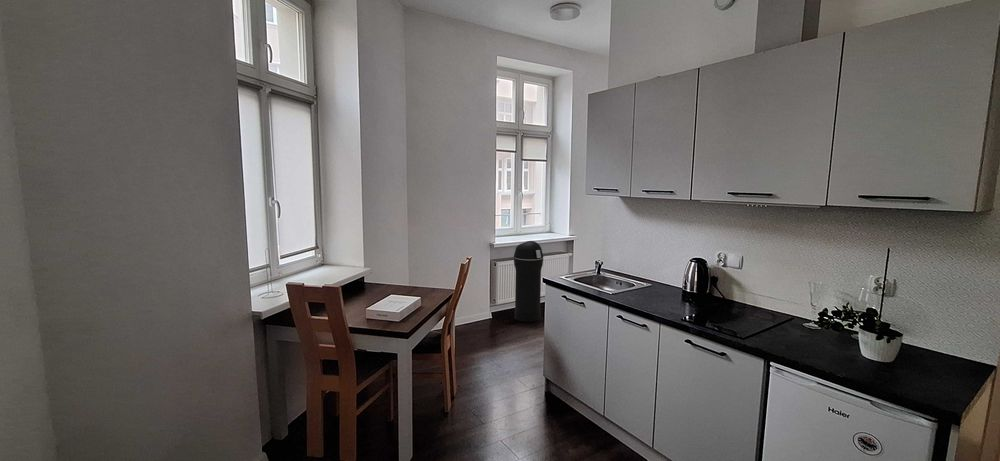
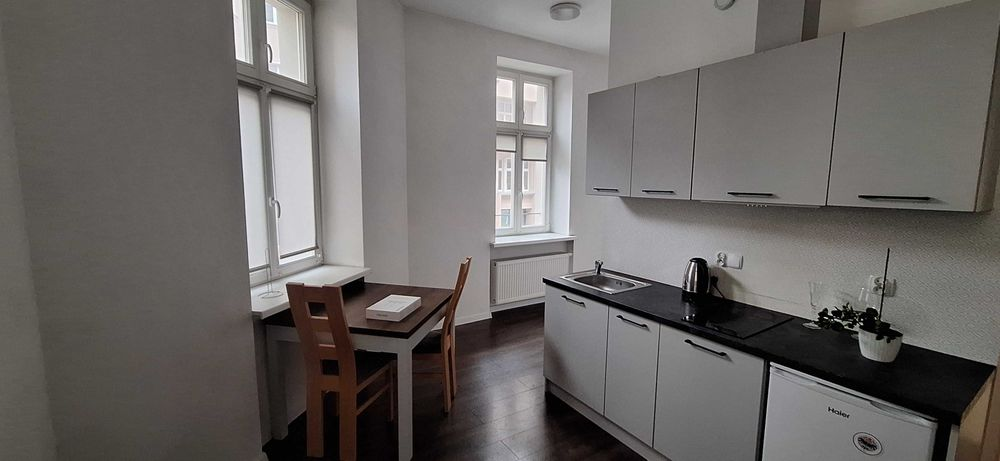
- trash can (528, 279)
